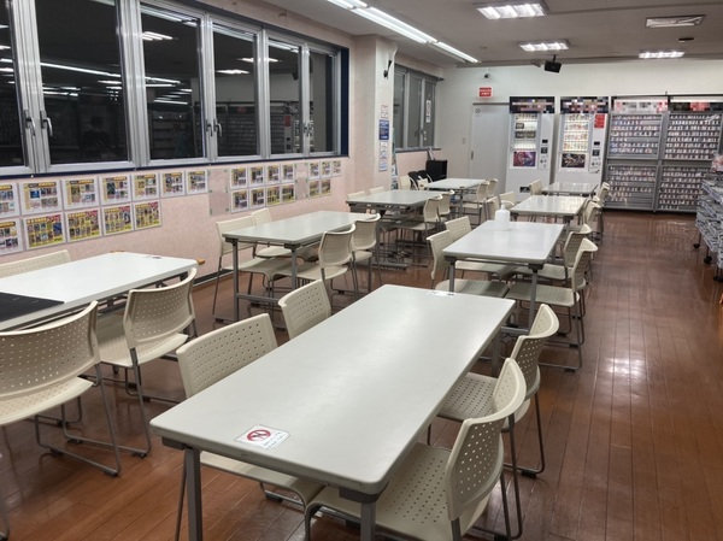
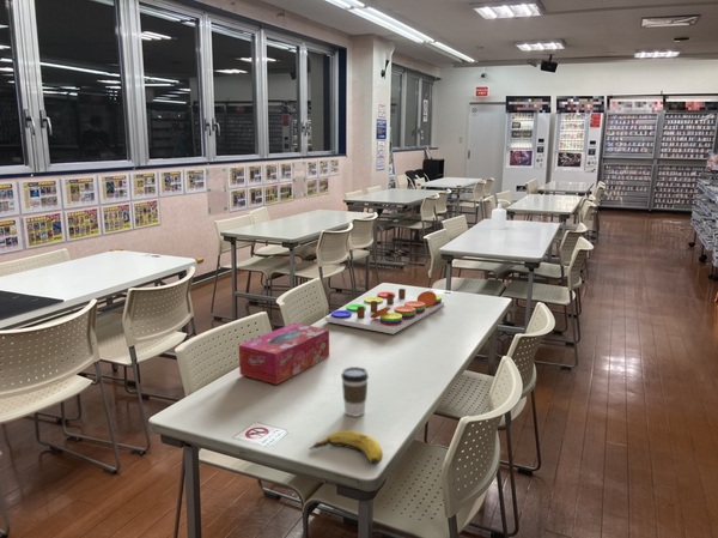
+ coffee cup (354, 392)
+ tissue box (286, 351)
+ board game (388, 303)
+ banana (349, 443)
